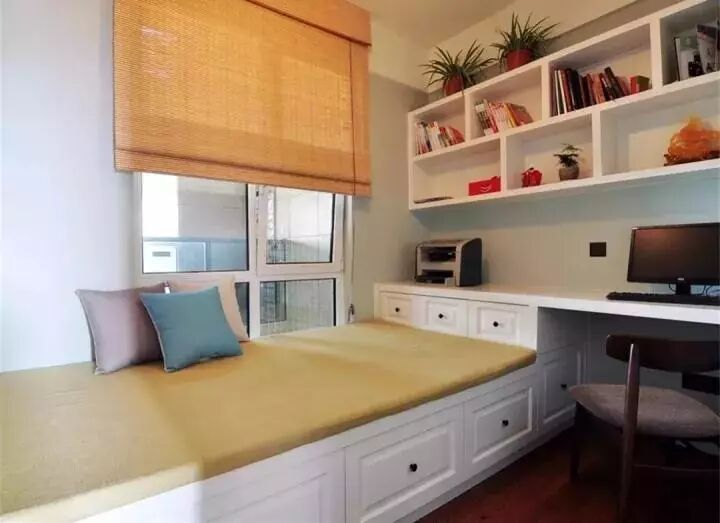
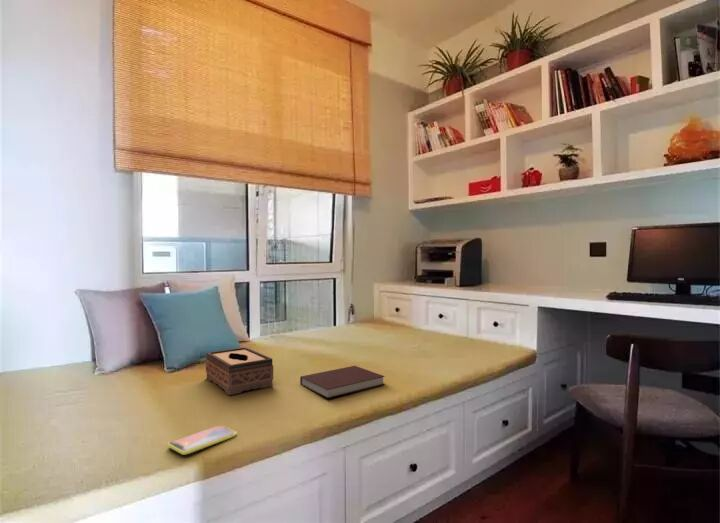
+ tissue box (238, 368)
+ notebook (342, 380)
+ smartphone (203, 438)
